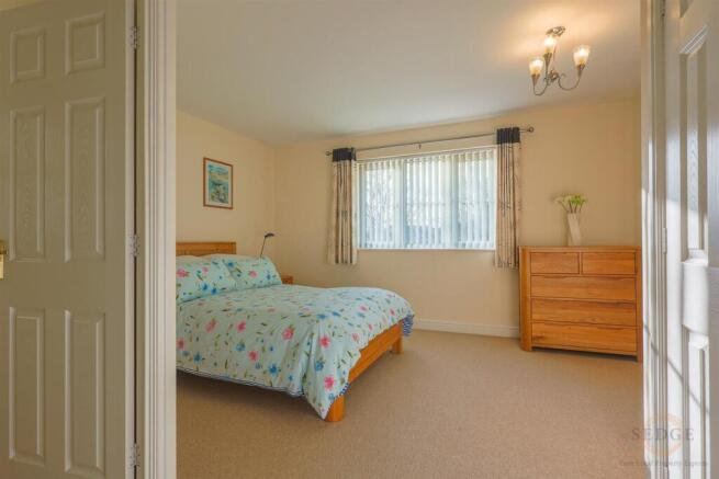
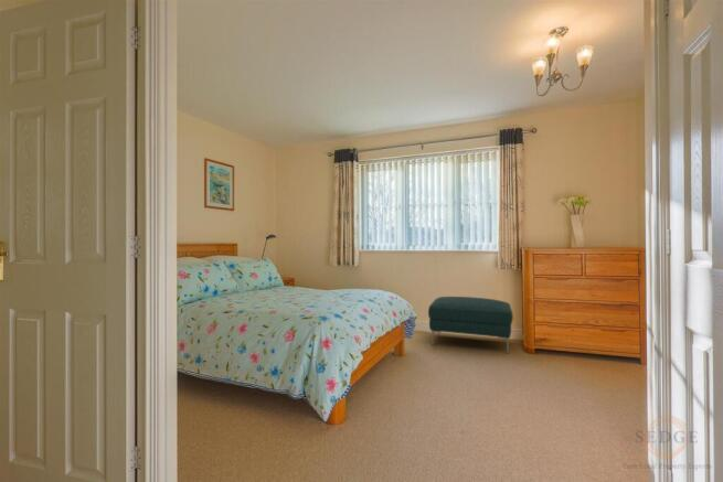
+ ottoman (469, 320)
